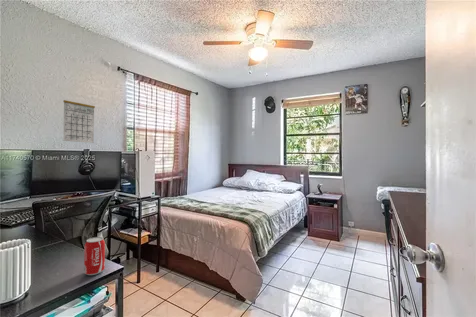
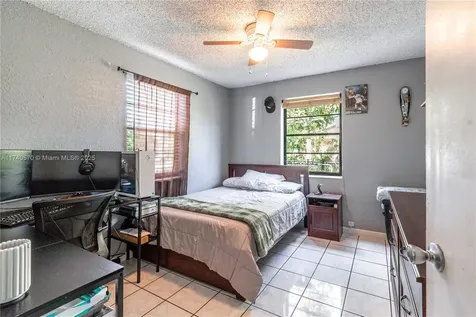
- beverage can (94, 255)
- calendar (79, 117)
